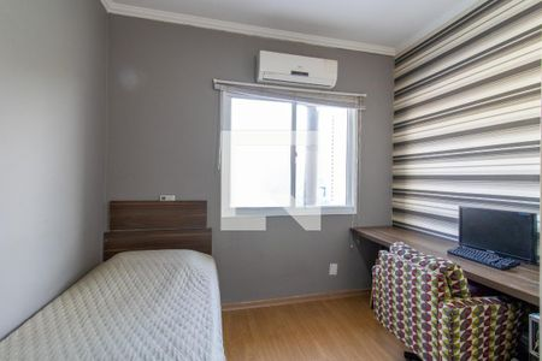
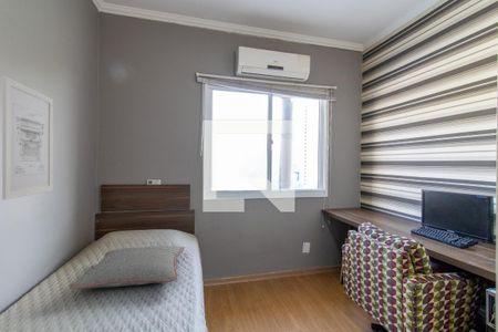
+ pillow (137, 263)
+ wall art (31, 142)
